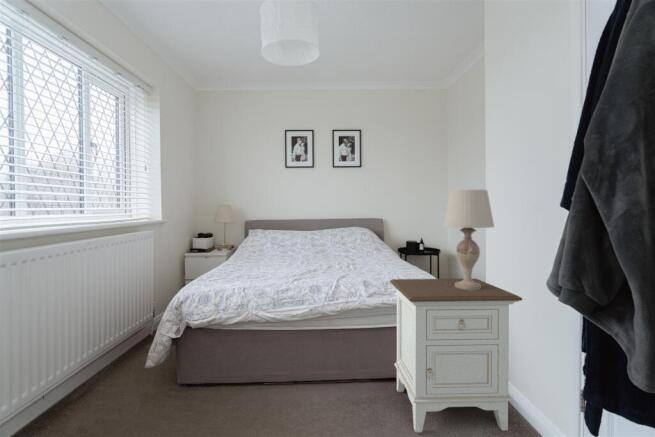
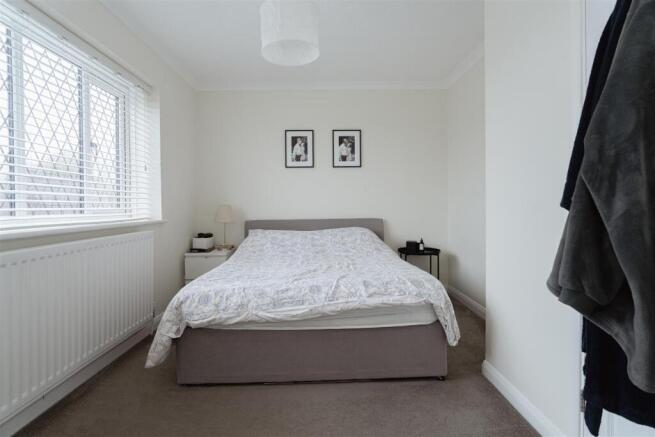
- nightstand (448, 348)
- table lamp (468, 238)
